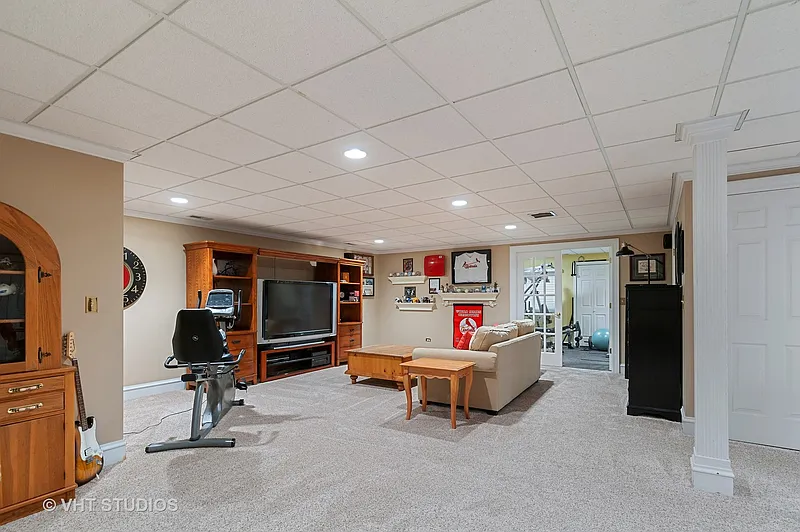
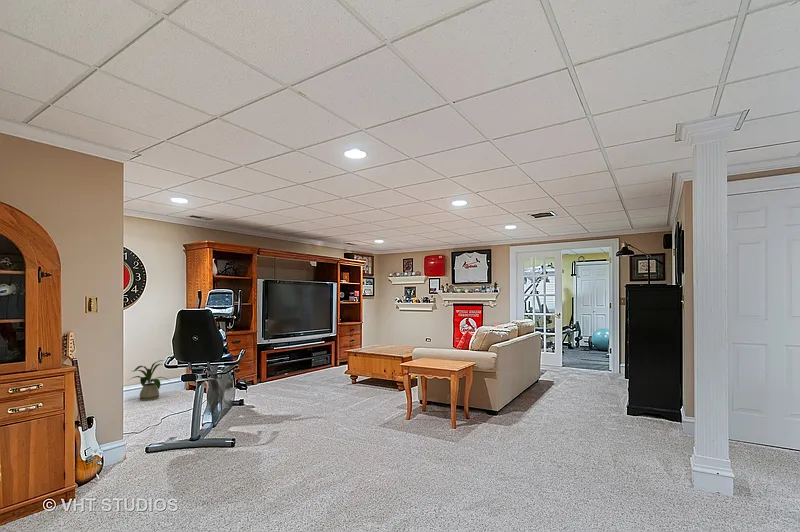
+ house plant (148, 378)
